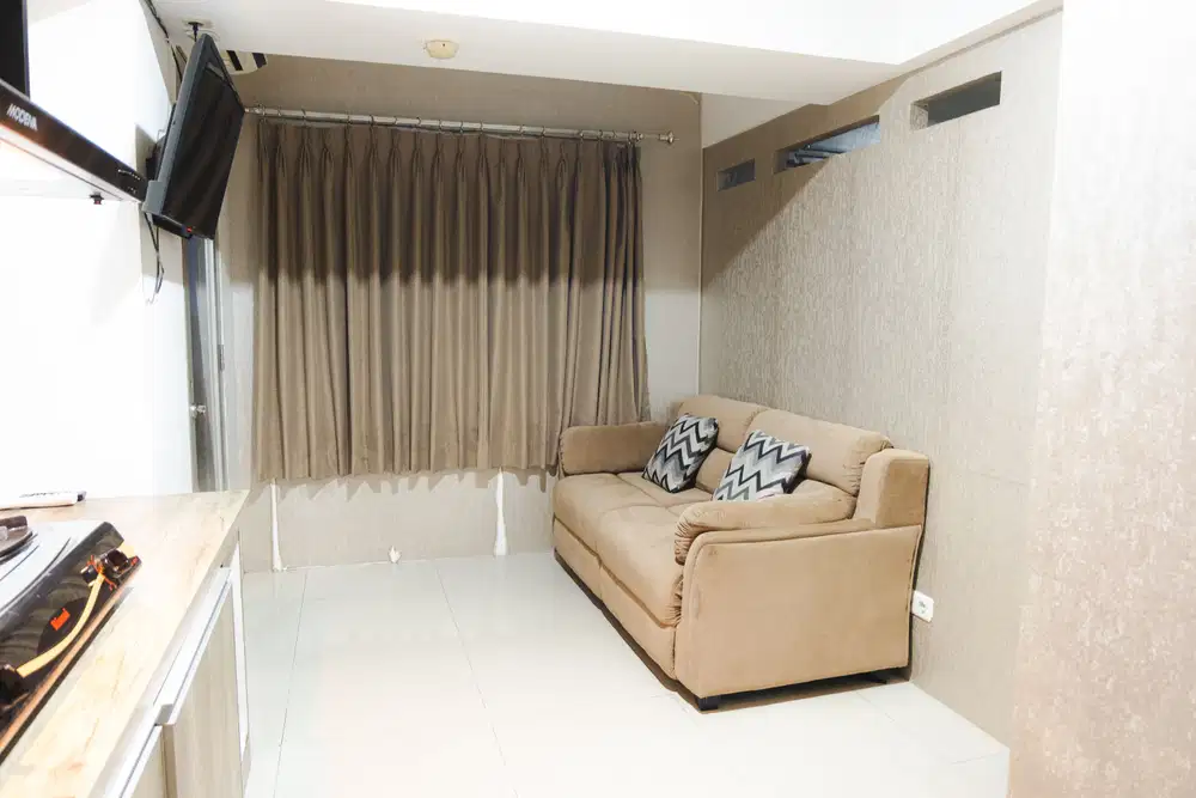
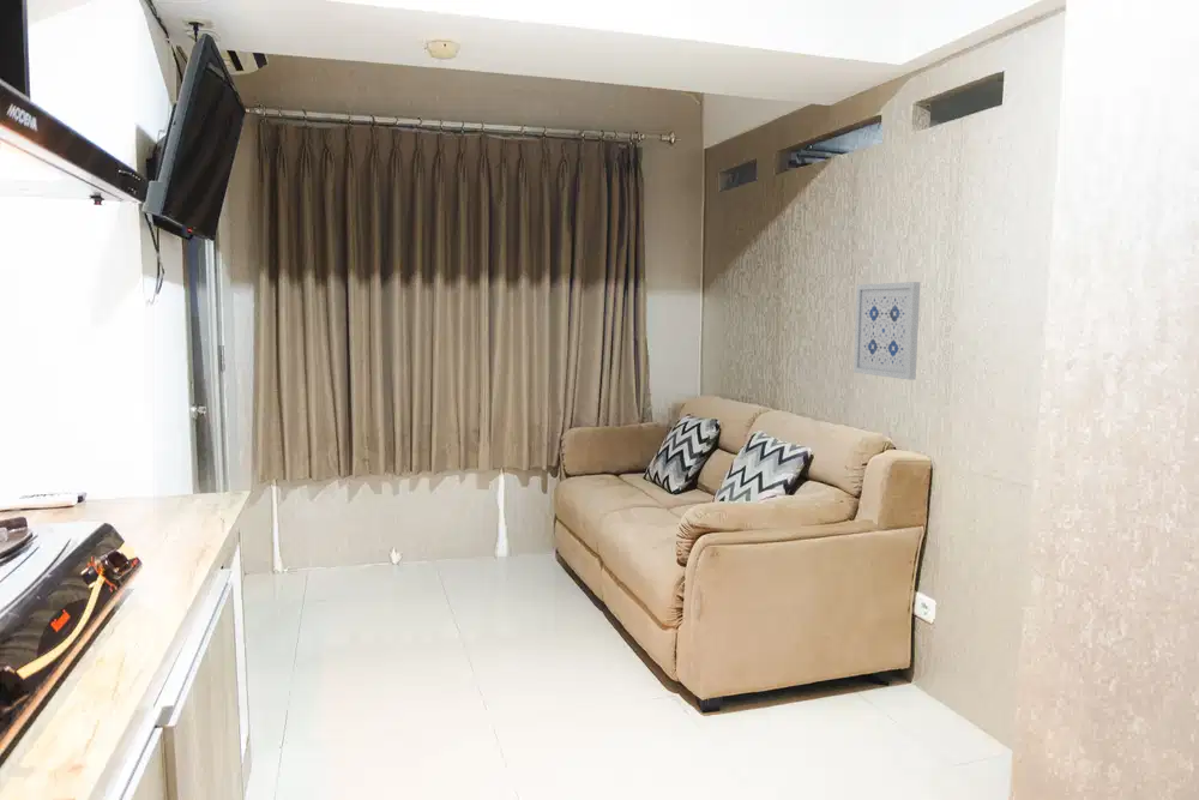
+ wall art (885, 330)
